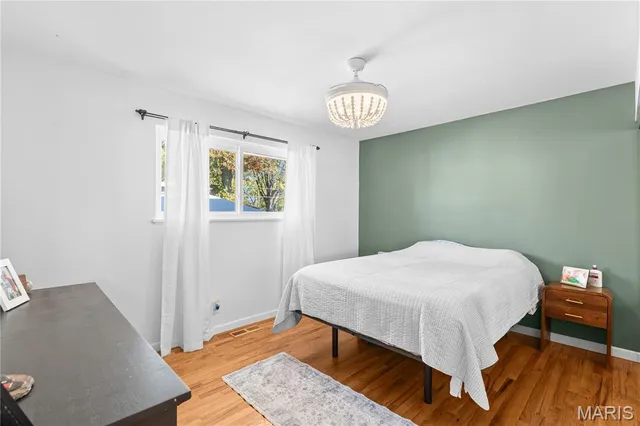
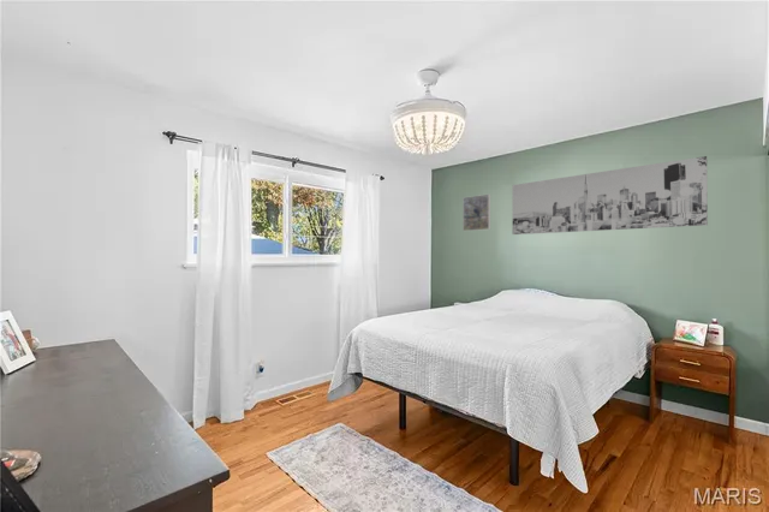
+ wall art (594, 202)
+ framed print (476, 213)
